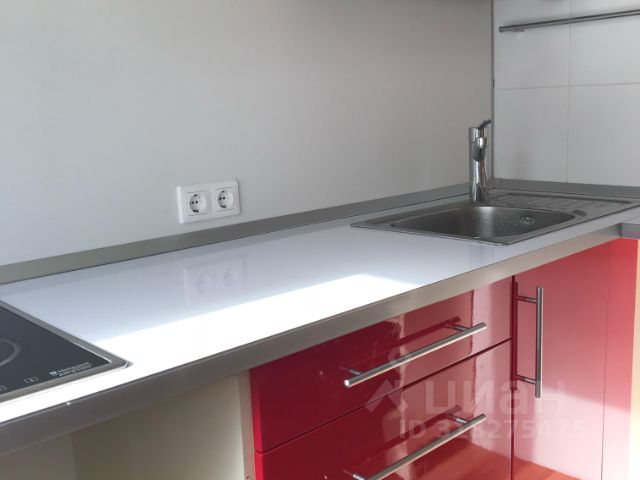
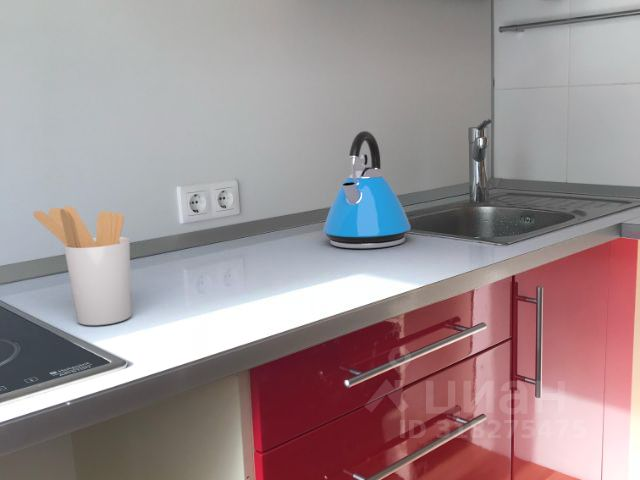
+ kettle (366, 186)
+ utensil holder (86, 260)
